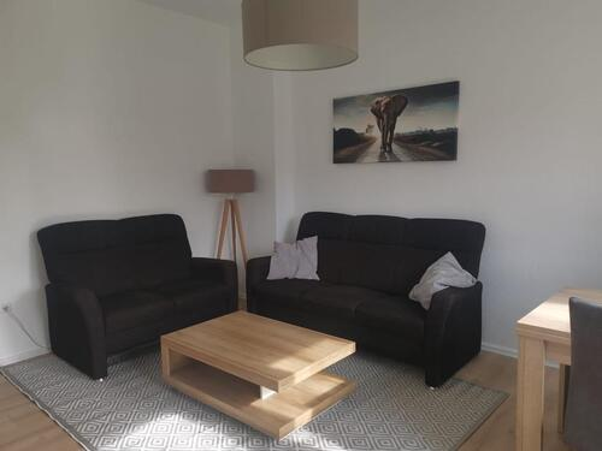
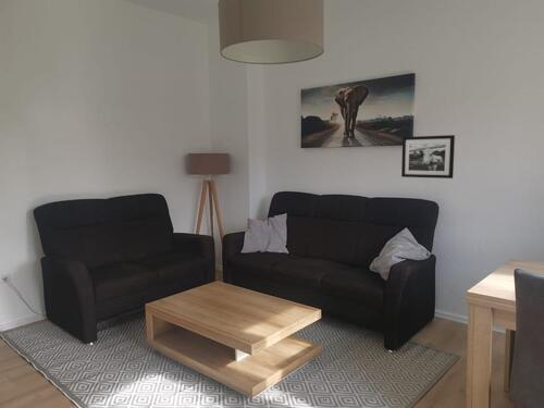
+ picture frame (426, 157)
